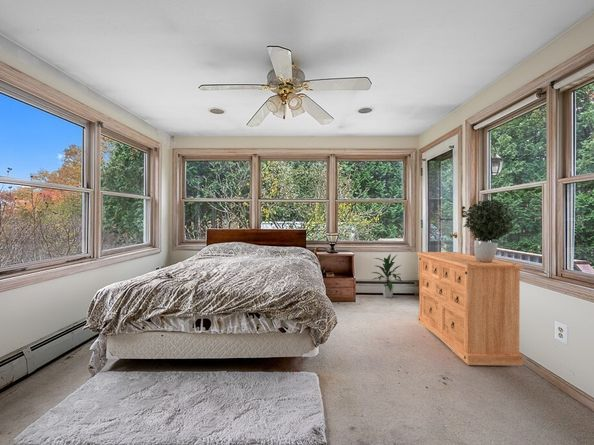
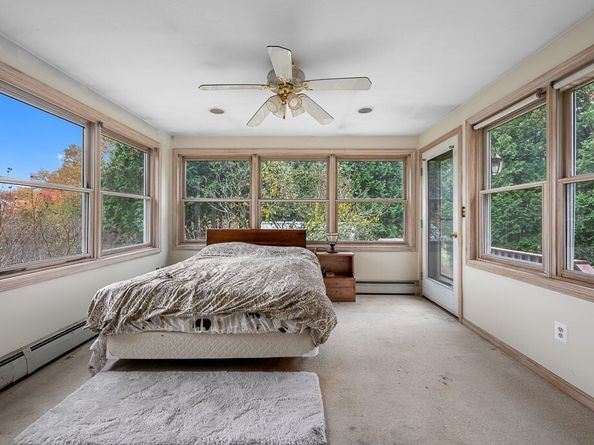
- indoor plant (387, 275)
- potted plant (483, 230)
- dresser (460, 298)
